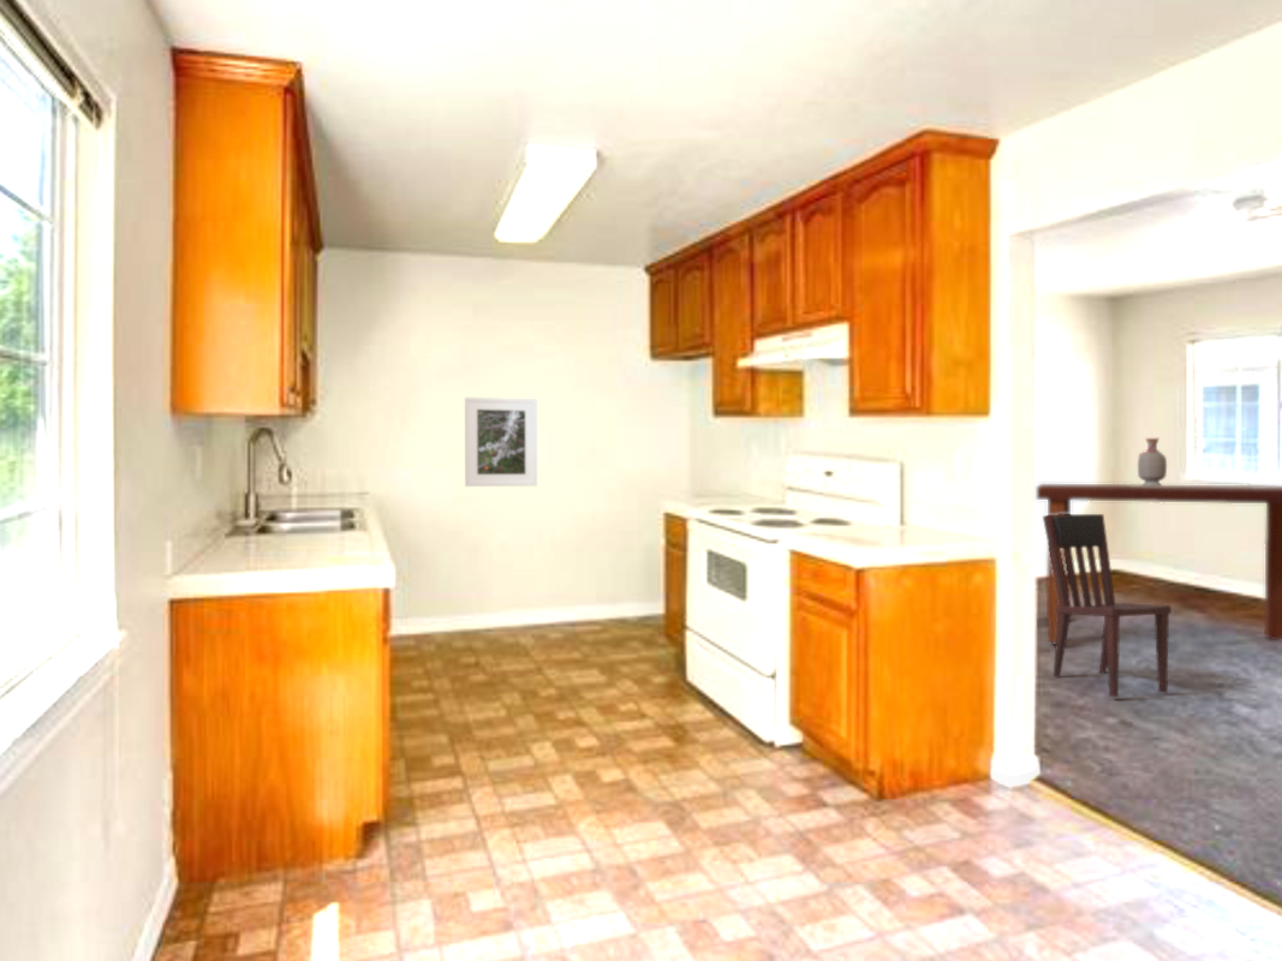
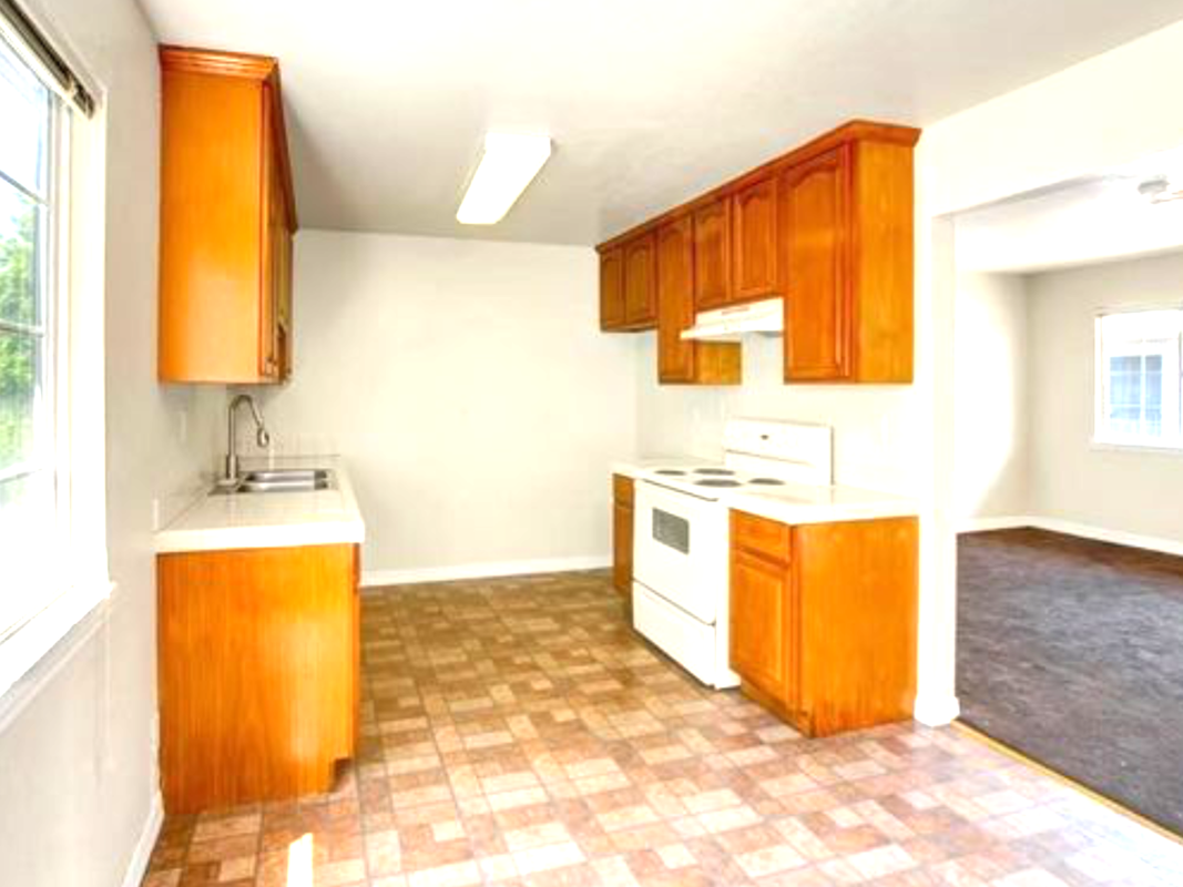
- dining chair (1104, 599)
- dining table (1167, 501)
- bottle (1151, 461)
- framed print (501, 442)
